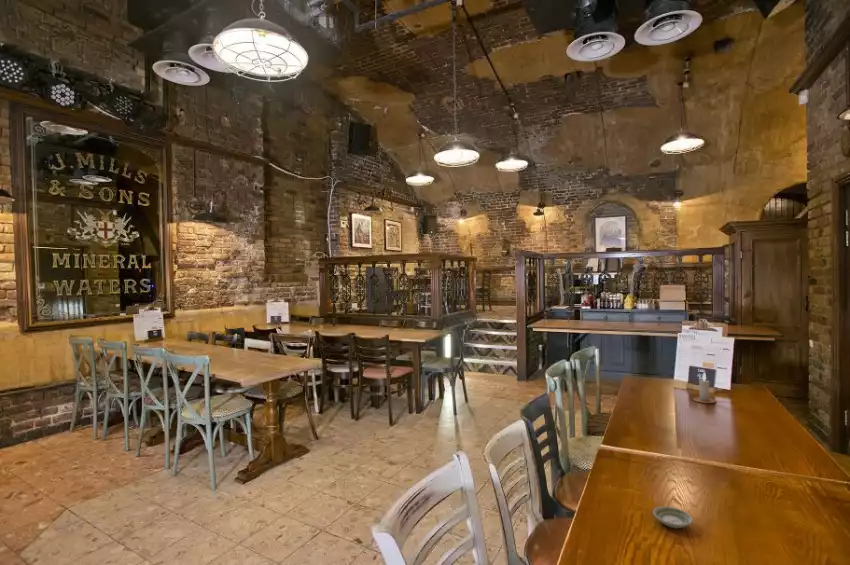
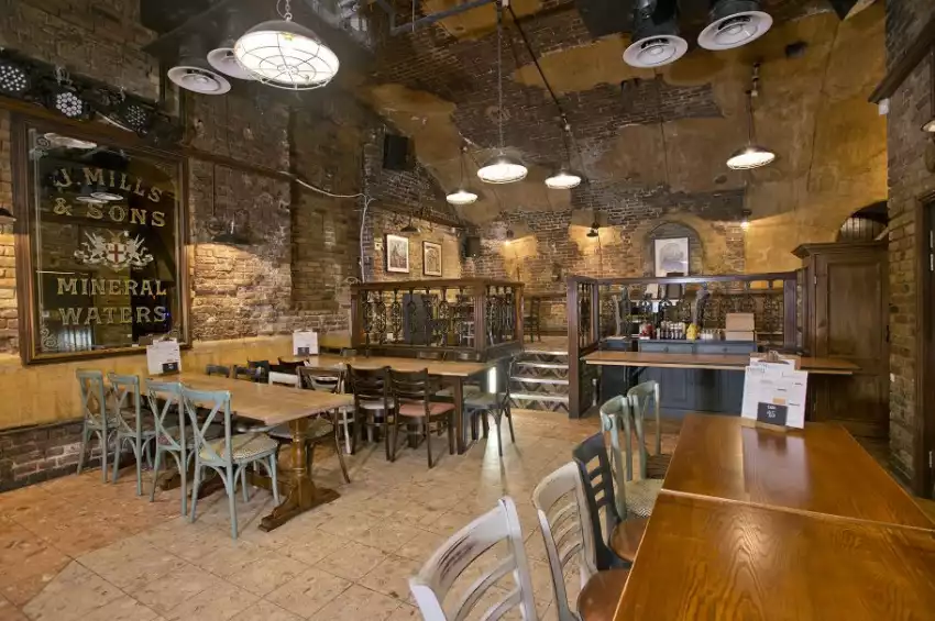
- saucer (672, 519)
- candle (704, 386)
